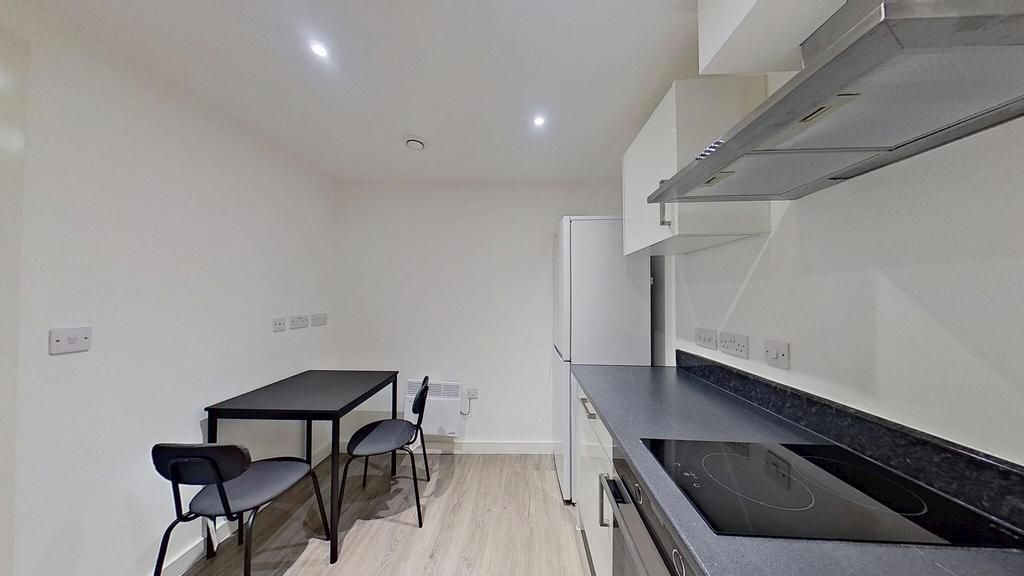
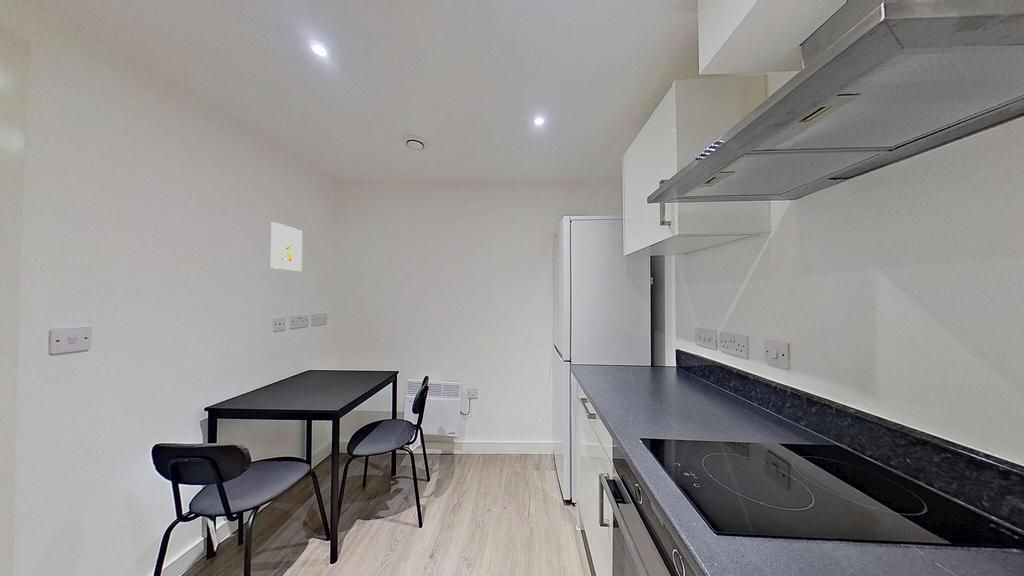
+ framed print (287, 248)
